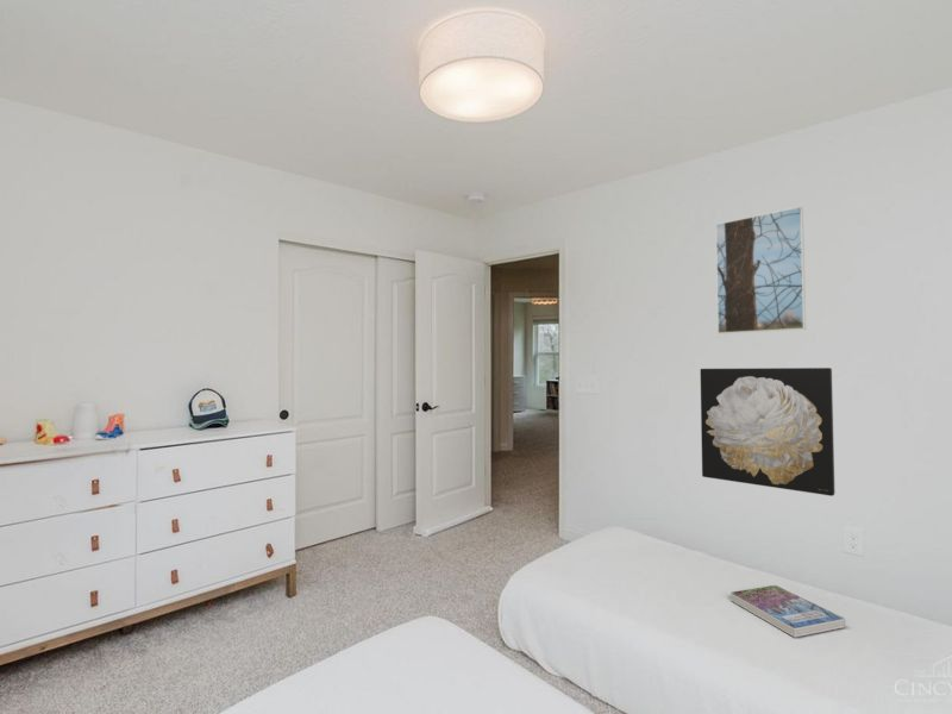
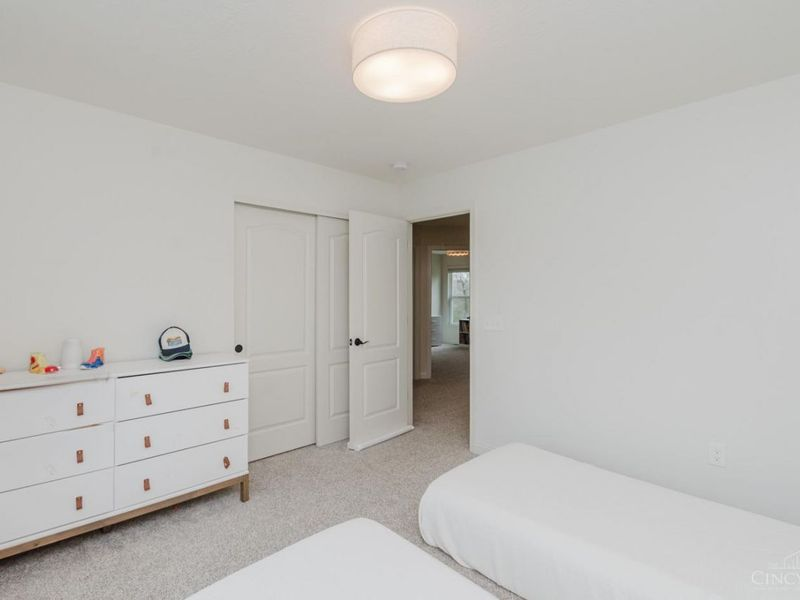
- wall art (762, 426)
- book (784, 608)
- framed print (758, 273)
